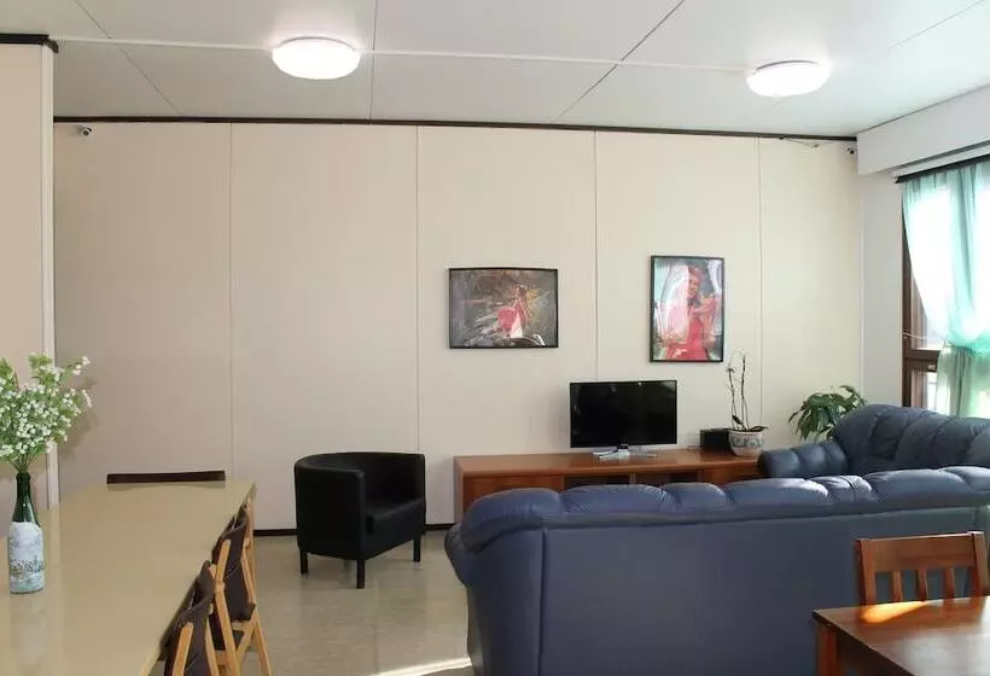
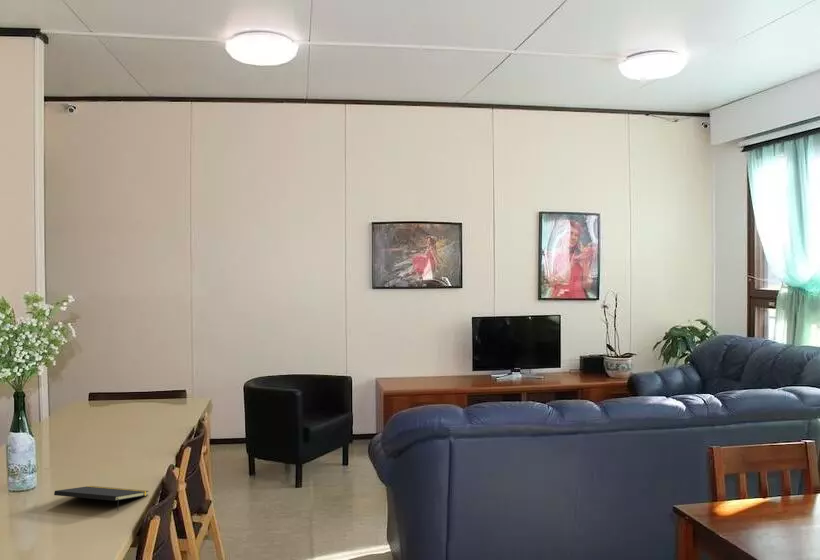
+ notepad (102, 493)
